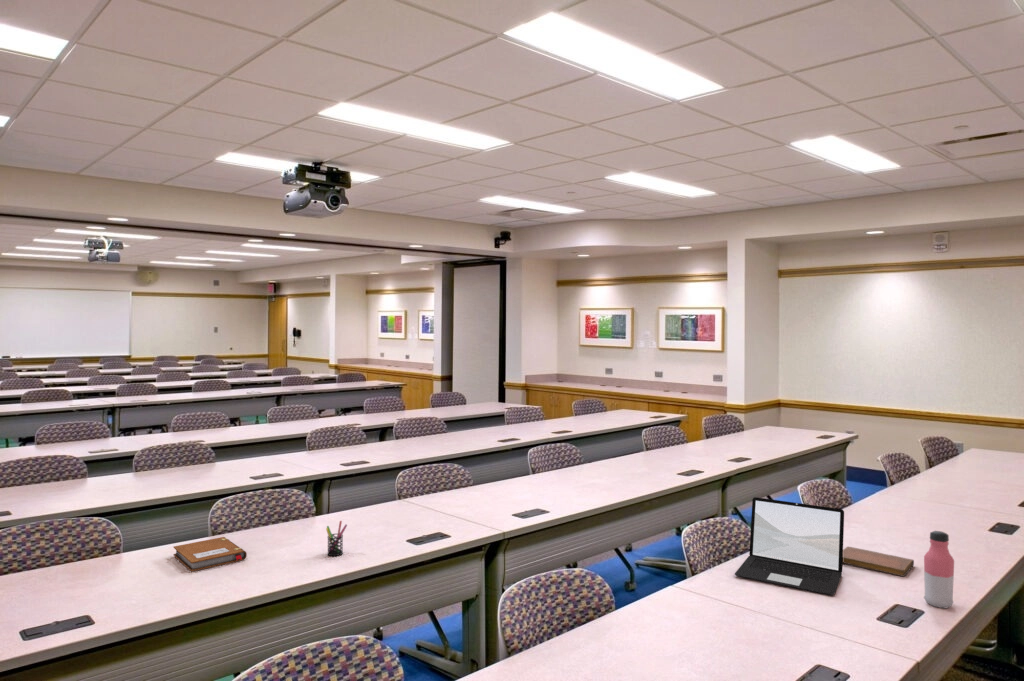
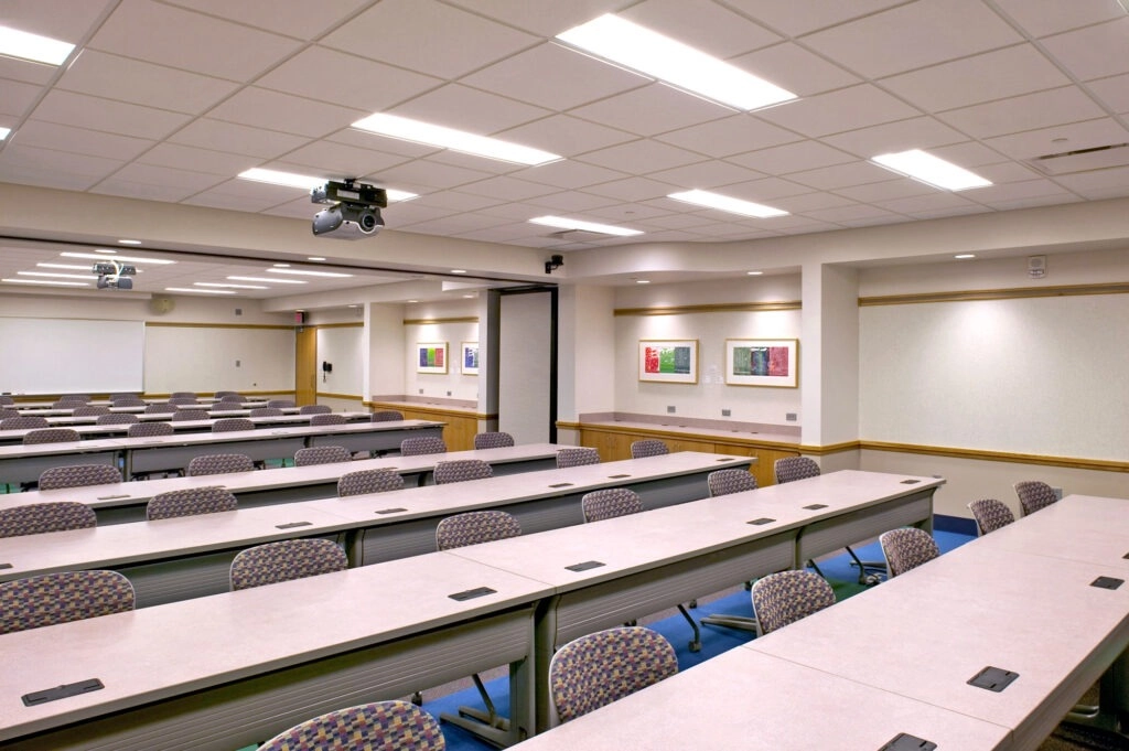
- notebook (210, 553)
- laptop (789, 542)
- water bottle (938, 568)
- notebook (874, 560)
- pen holder (334, 537)
